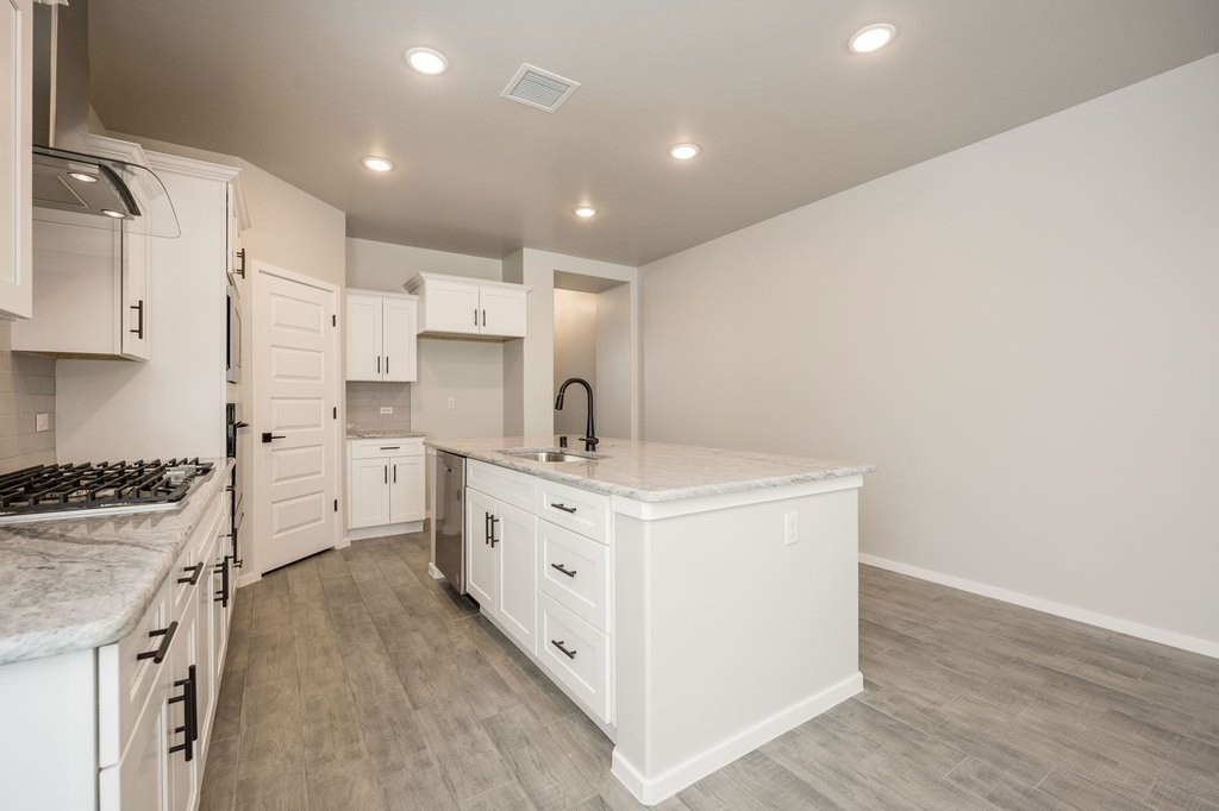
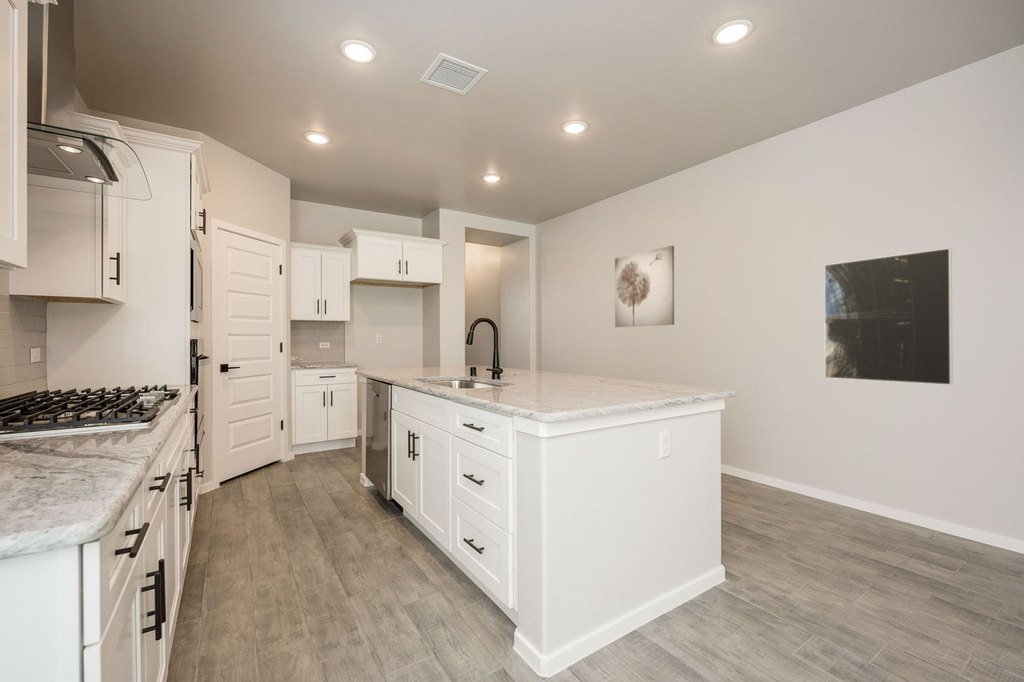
+ wall art (642, 289)
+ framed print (882, 319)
